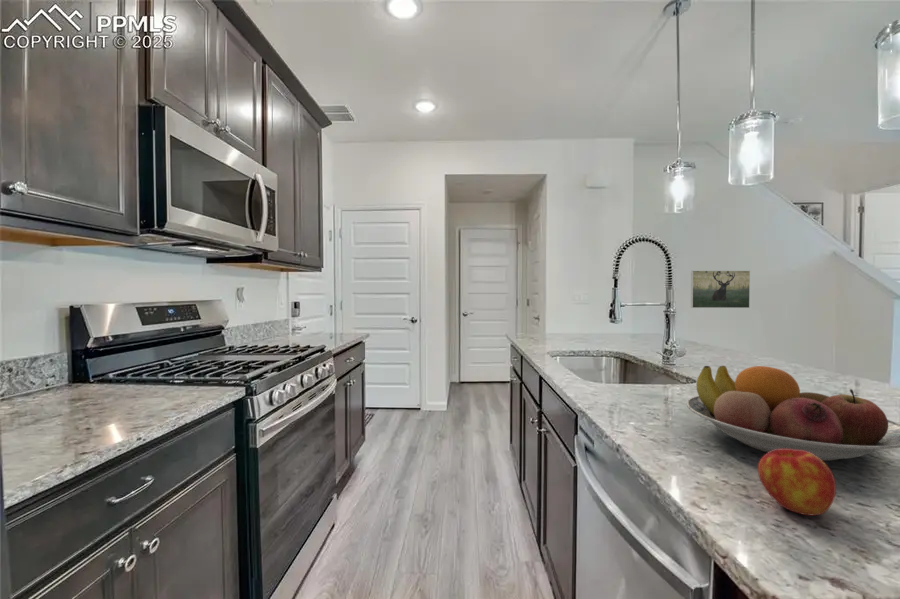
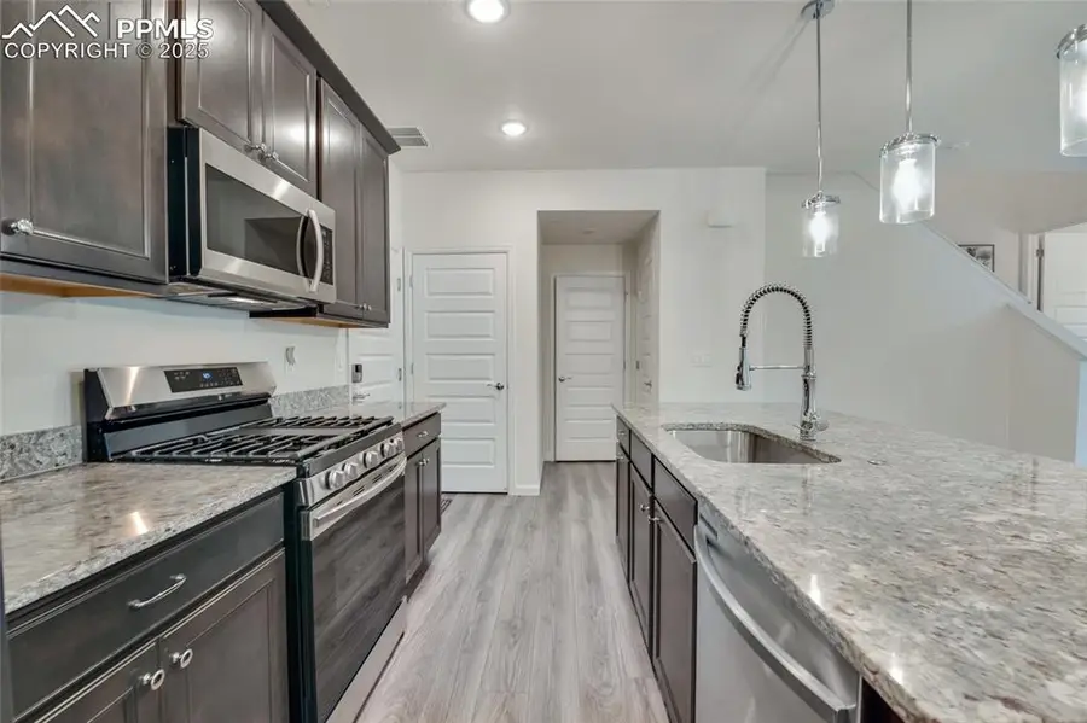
- apple (794, 479)
- fruit bowl (786, 407)
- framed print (720, 289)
